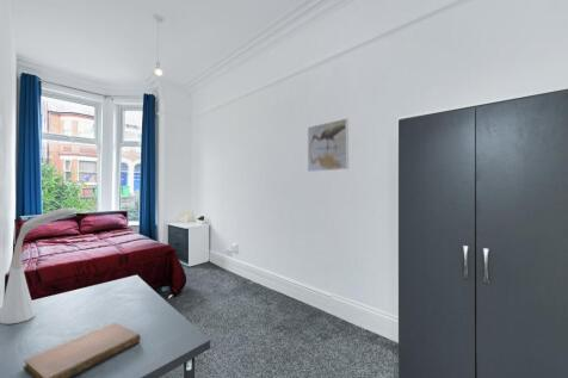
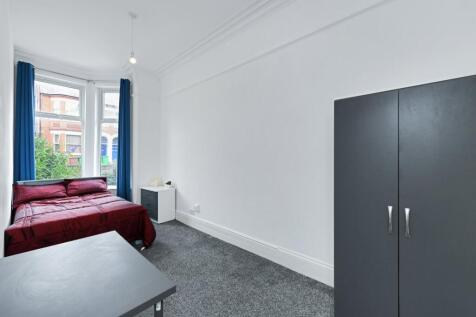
- desk lamp (23, 269)
- notebook (86, 349)
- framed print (326, 147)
